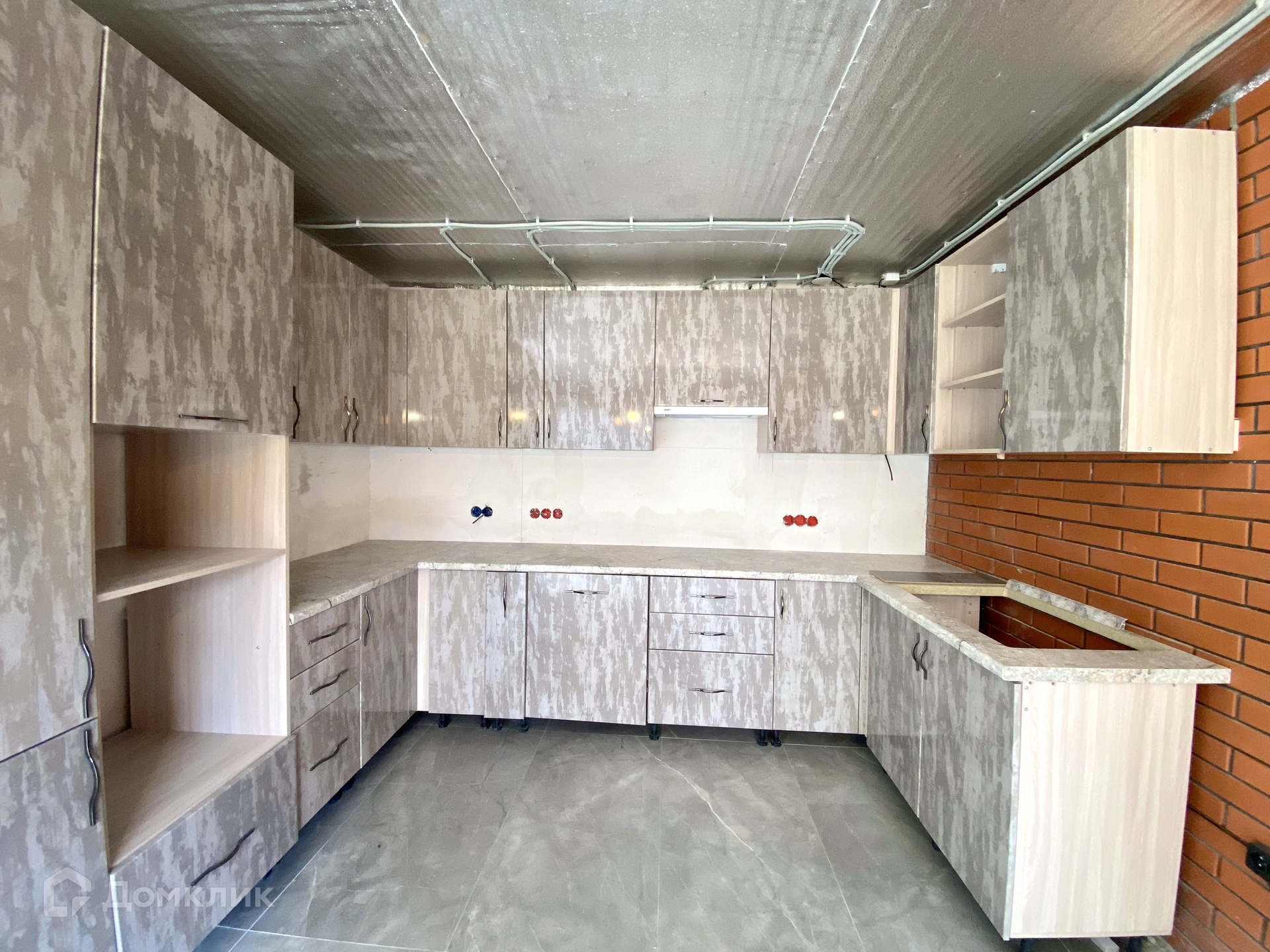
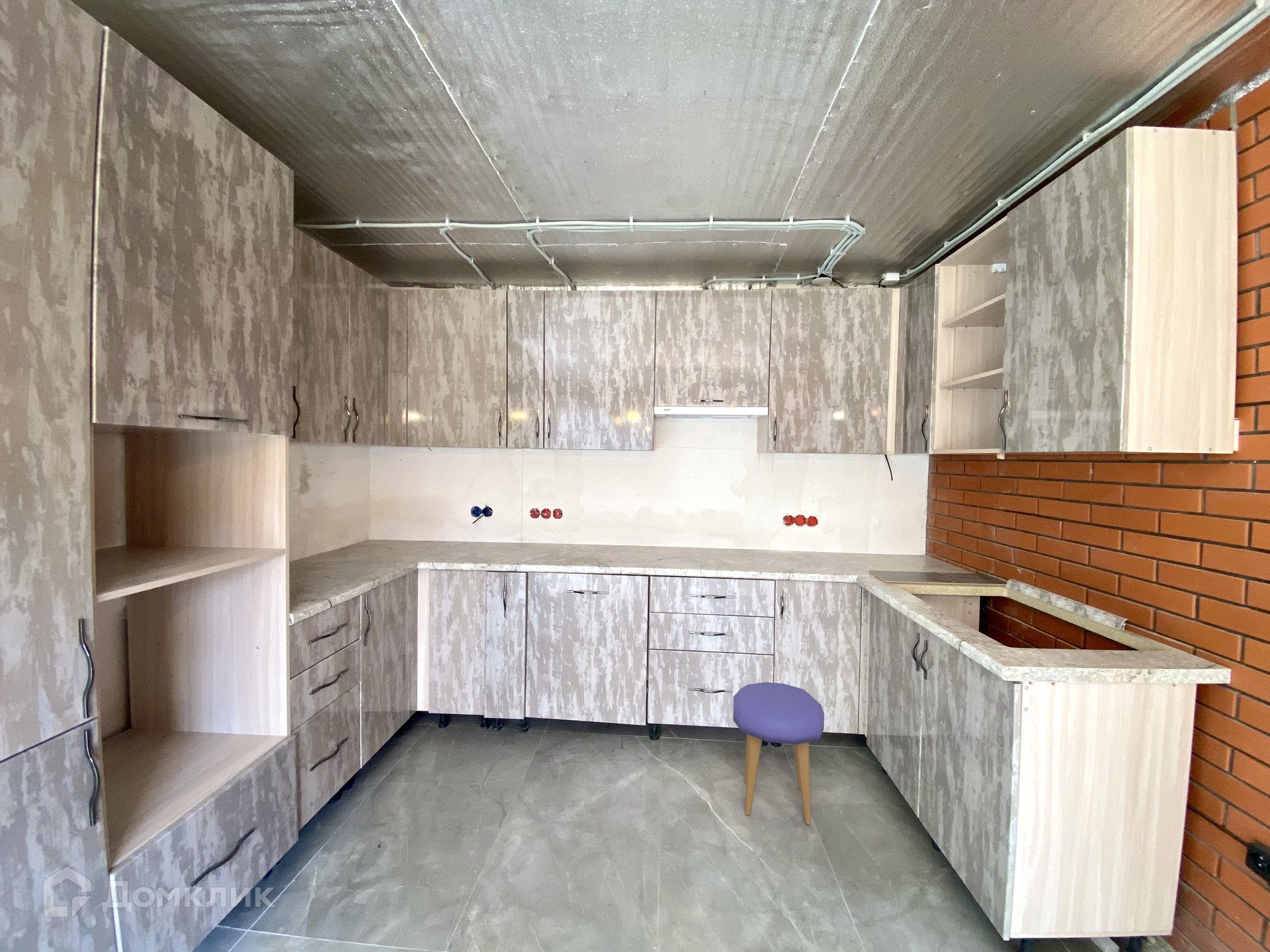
+ stool (777, 742)
